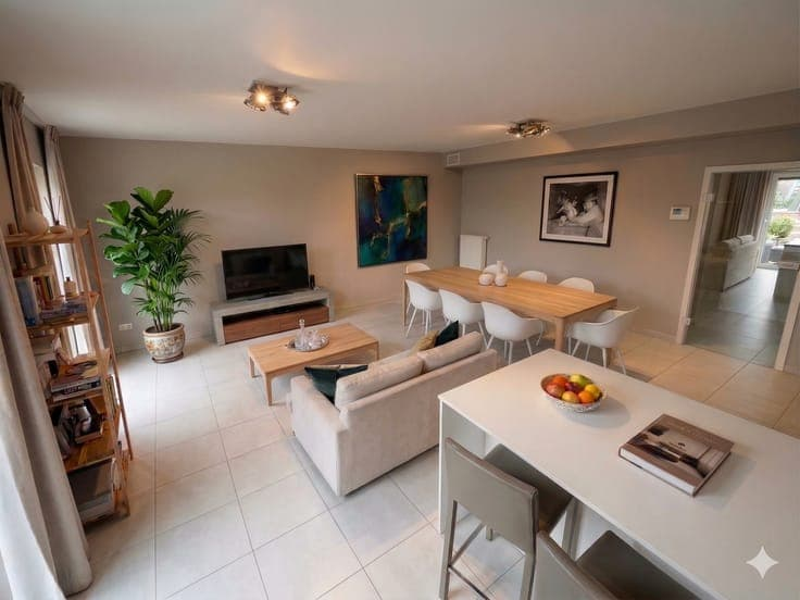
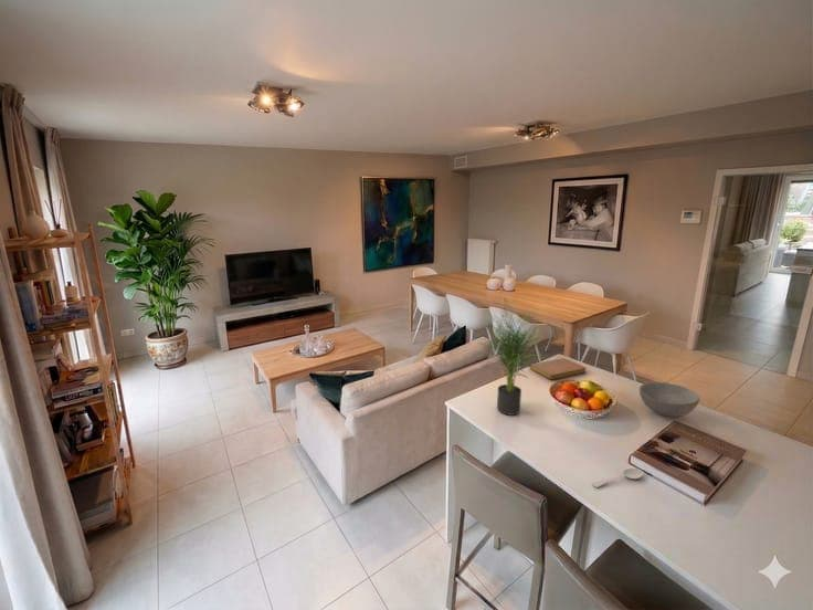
+ spoon (617, 476)
+ potted plant (515, 358)
+ notebook (557, 368)
+ bowl (666, 401)
